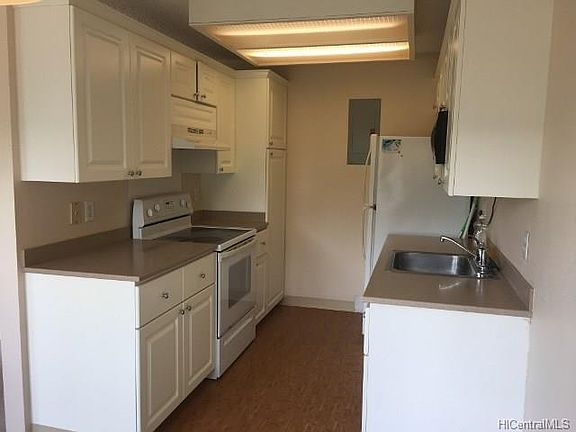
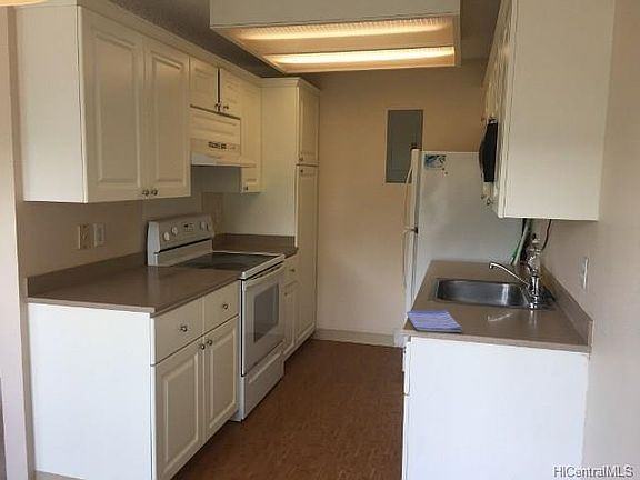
+ dish towel (432, 320)
